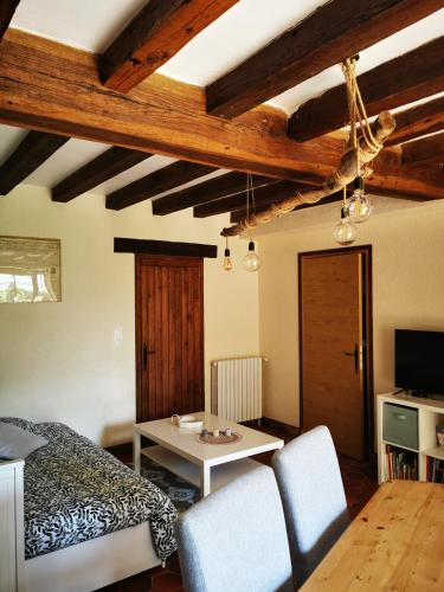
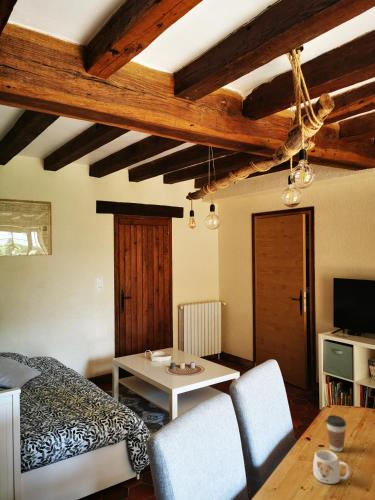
+ mug (331, 468)
+ coffee cup (336, 433)
